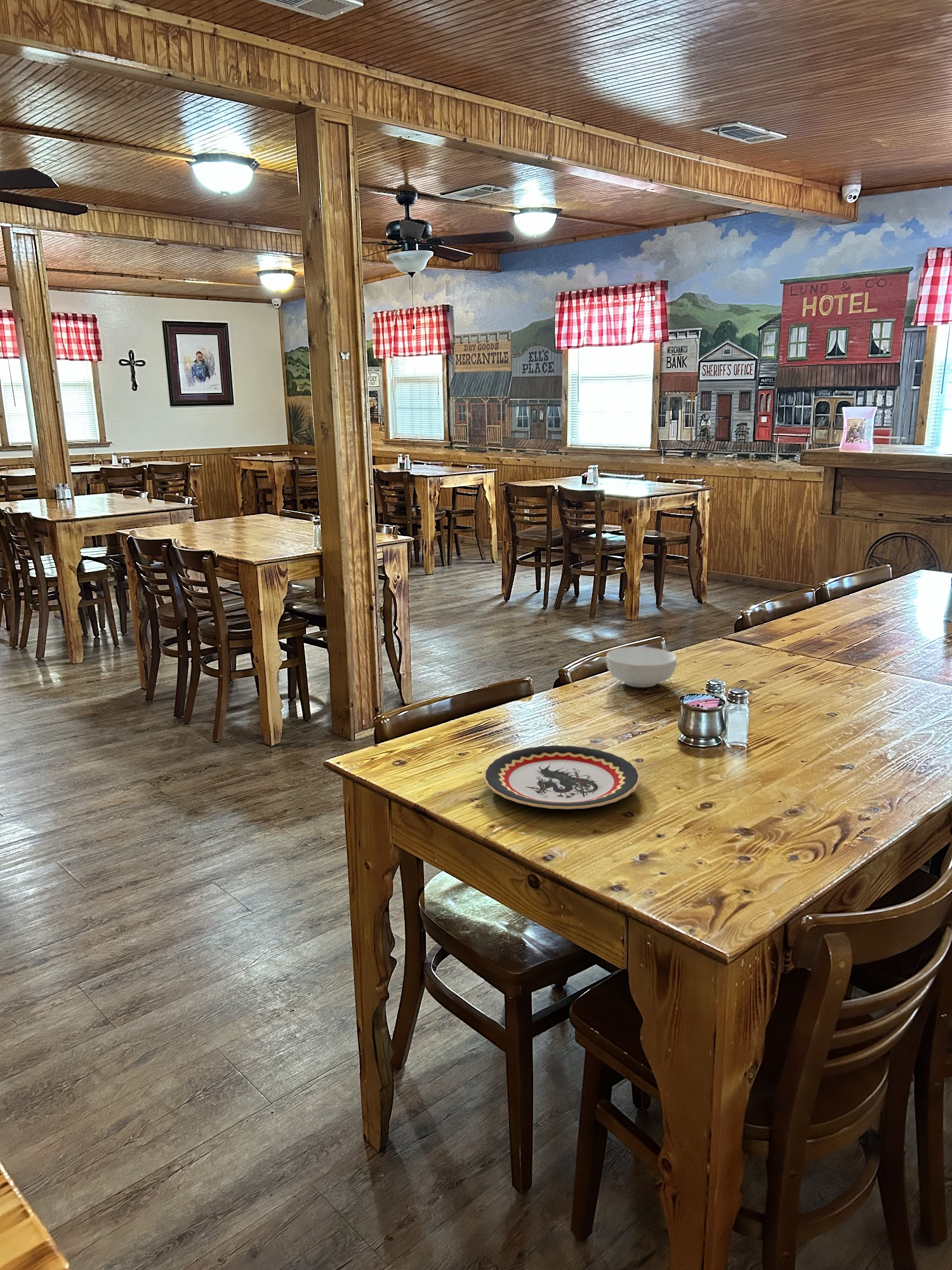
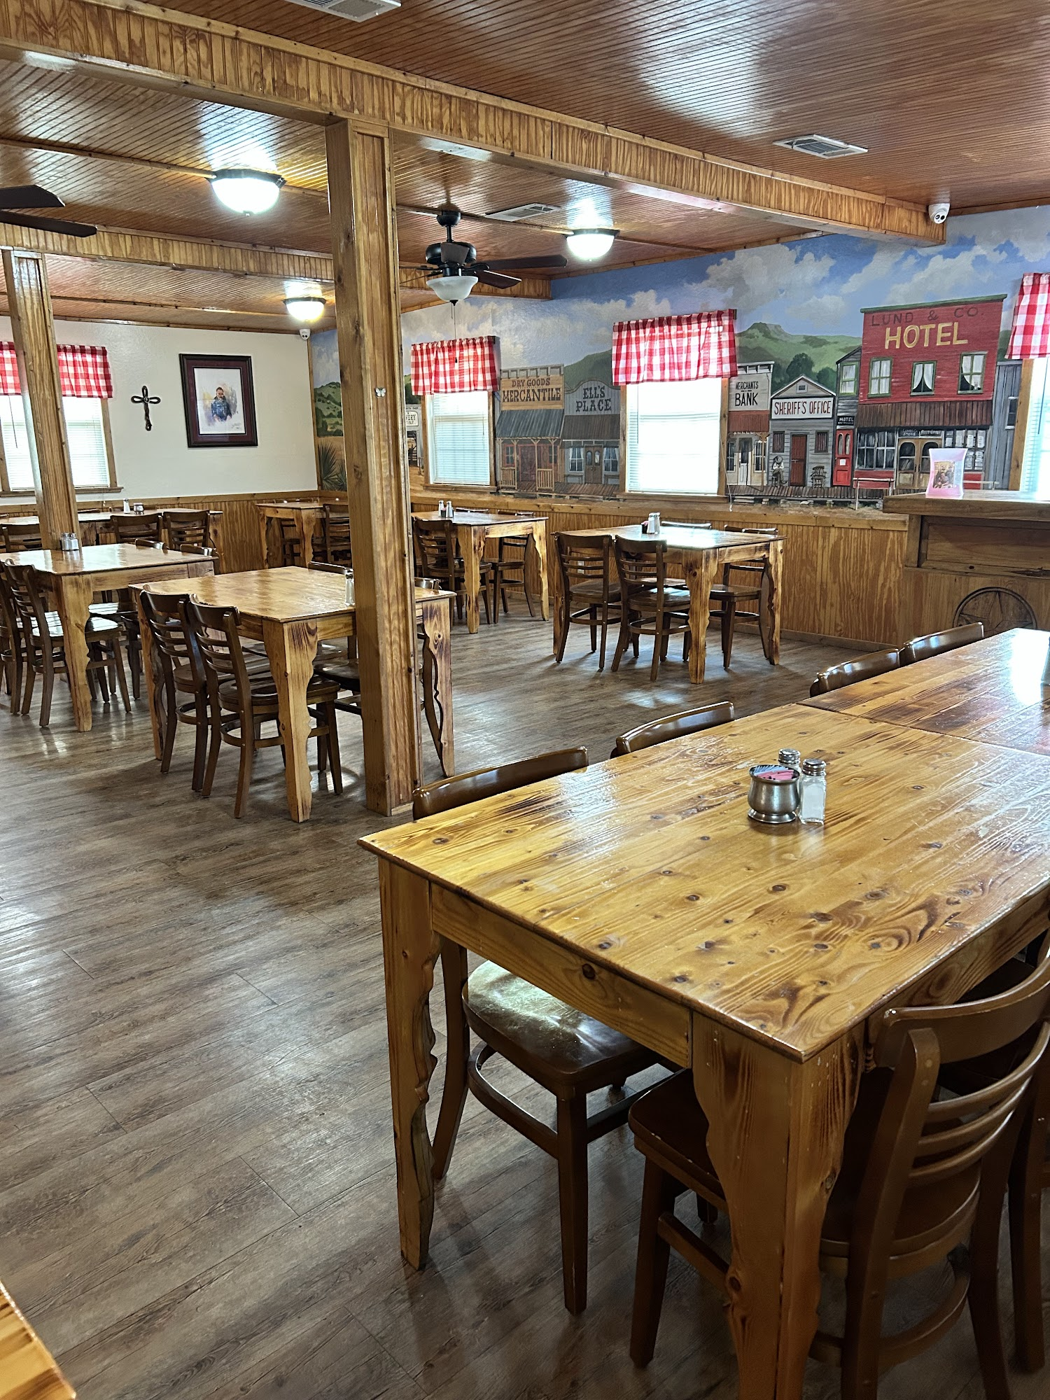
- plate (561, 779)
- cereal bowl (641, 669)
